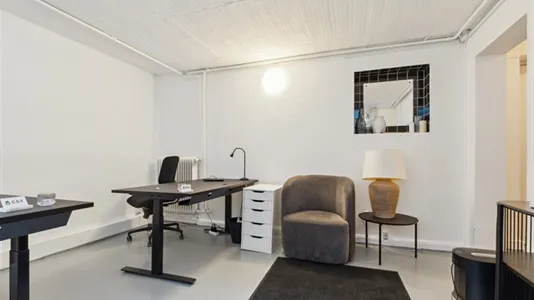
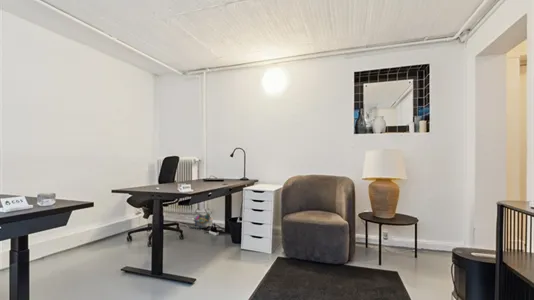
+ waste bin (201, 218)
